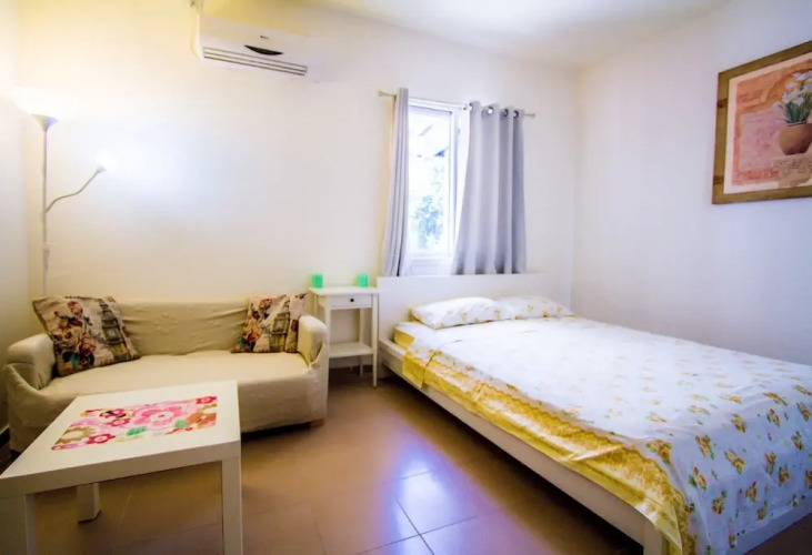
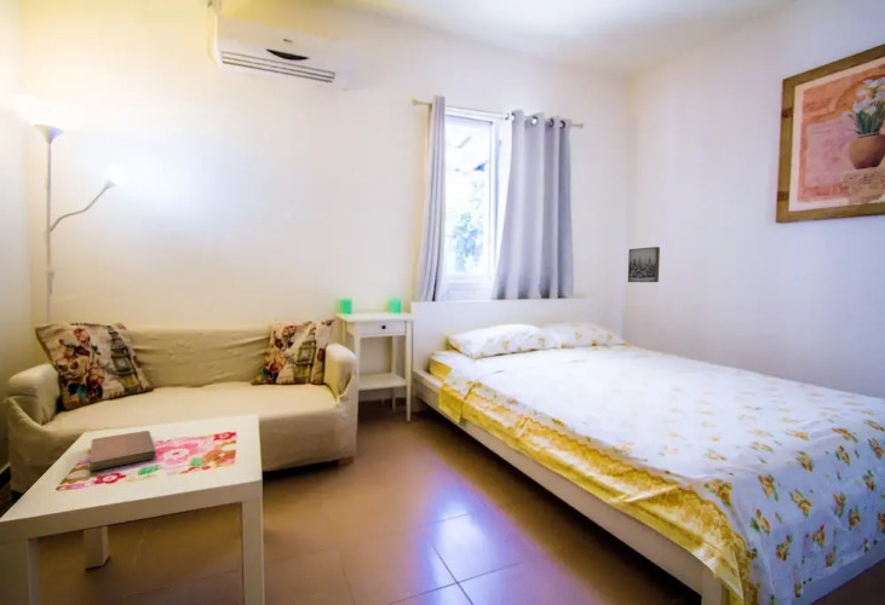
+ wall art (643, 265)
+ notebook (122, 448)
